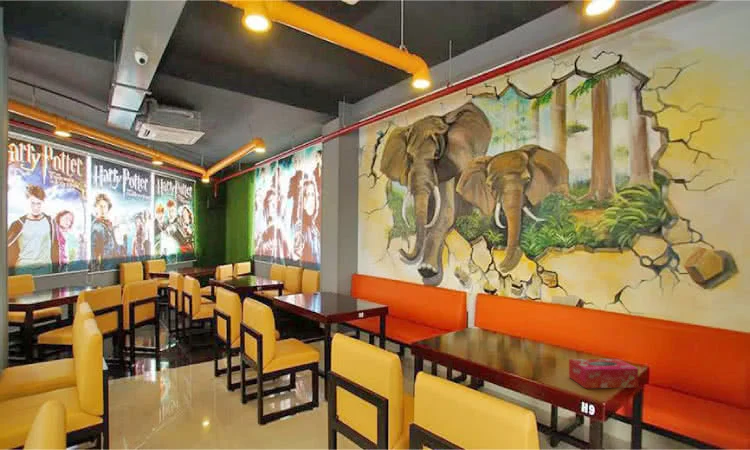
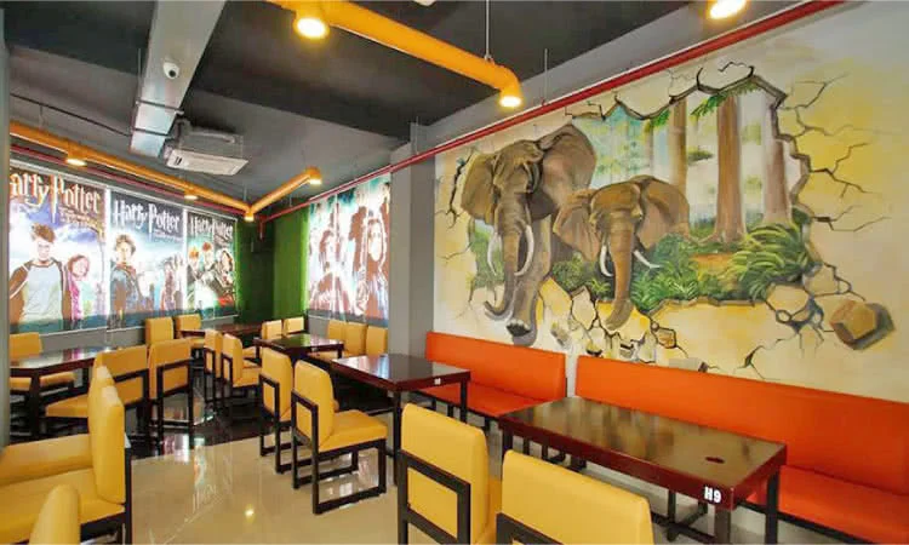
- tissue box (602, 372)
